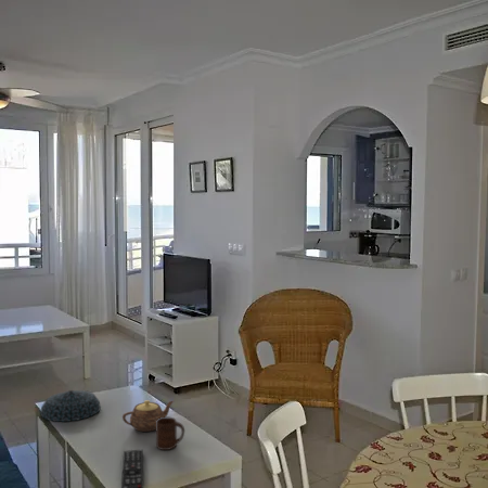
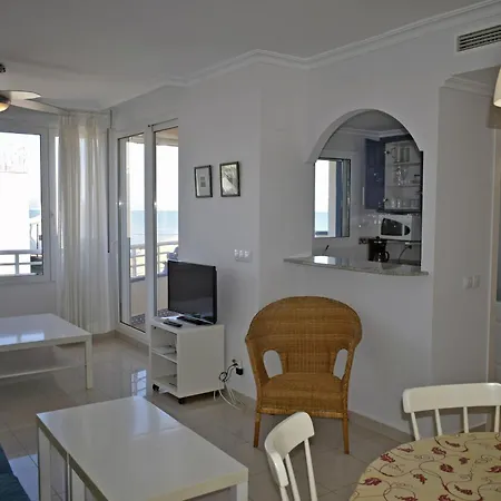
- cup (169, 433)
- teapot (149, 413)
- bowl (70, 400)
- remote control (132, 470)
